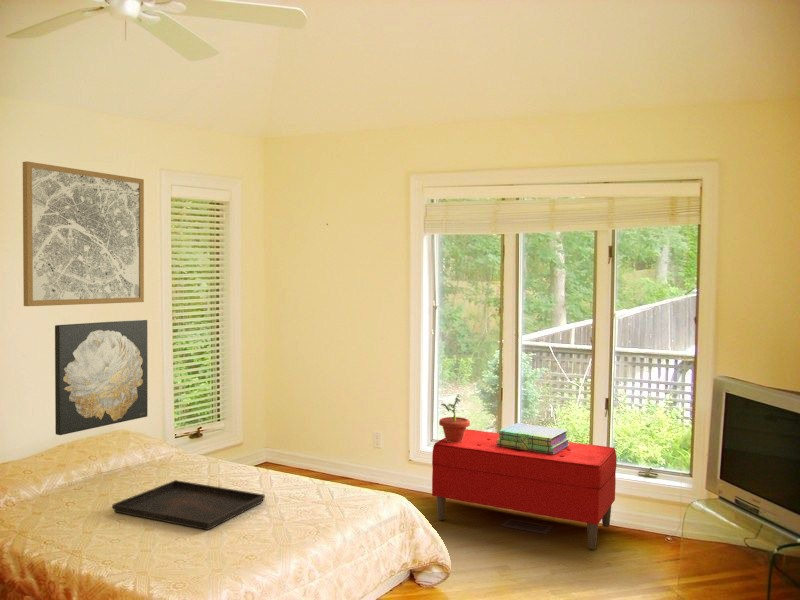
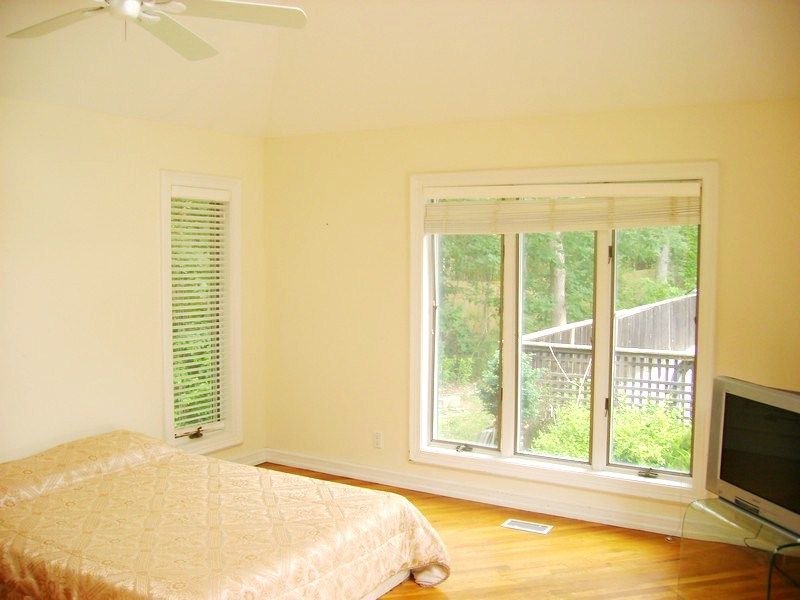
- potted plant (454, 416)
- serving tray (190, 503)
- stack of books (533, 437)
- wall art (88, 237)
- bench (523, 484)
- wall art (103, 373)
